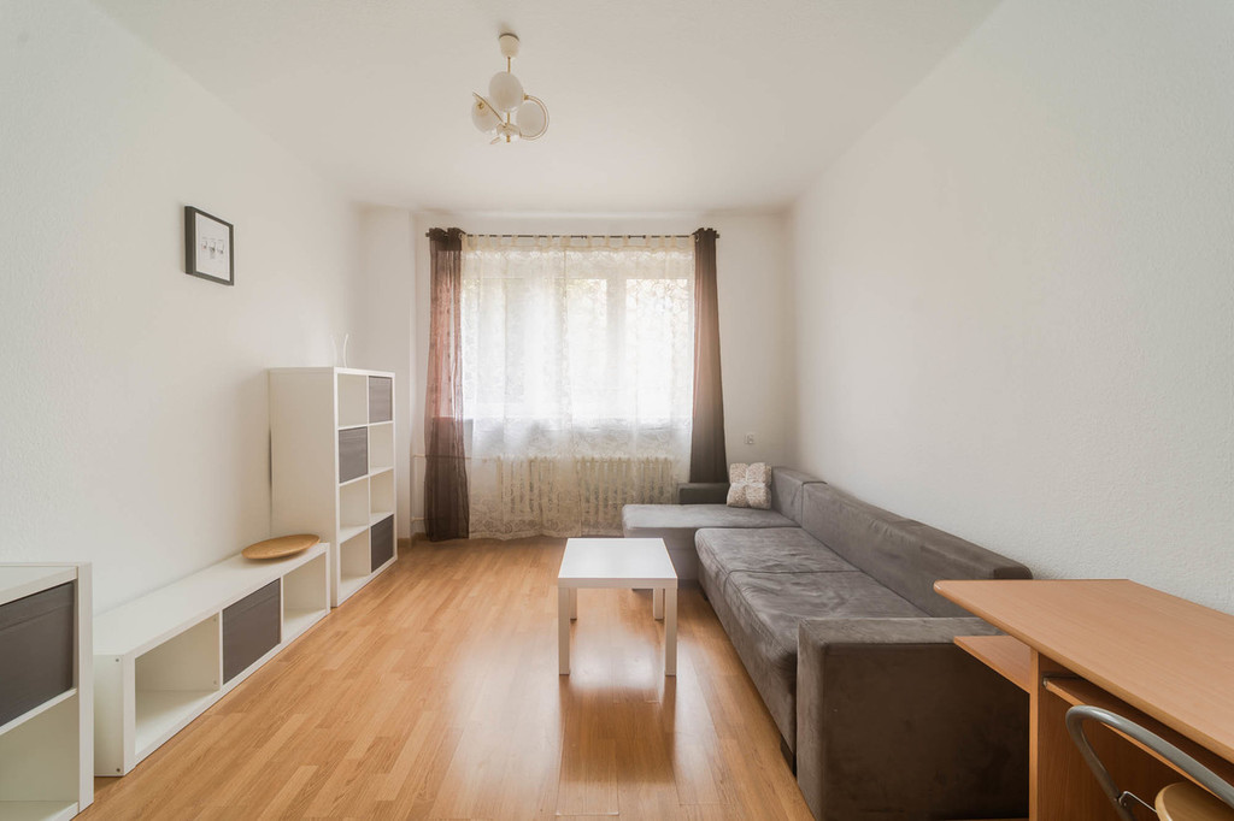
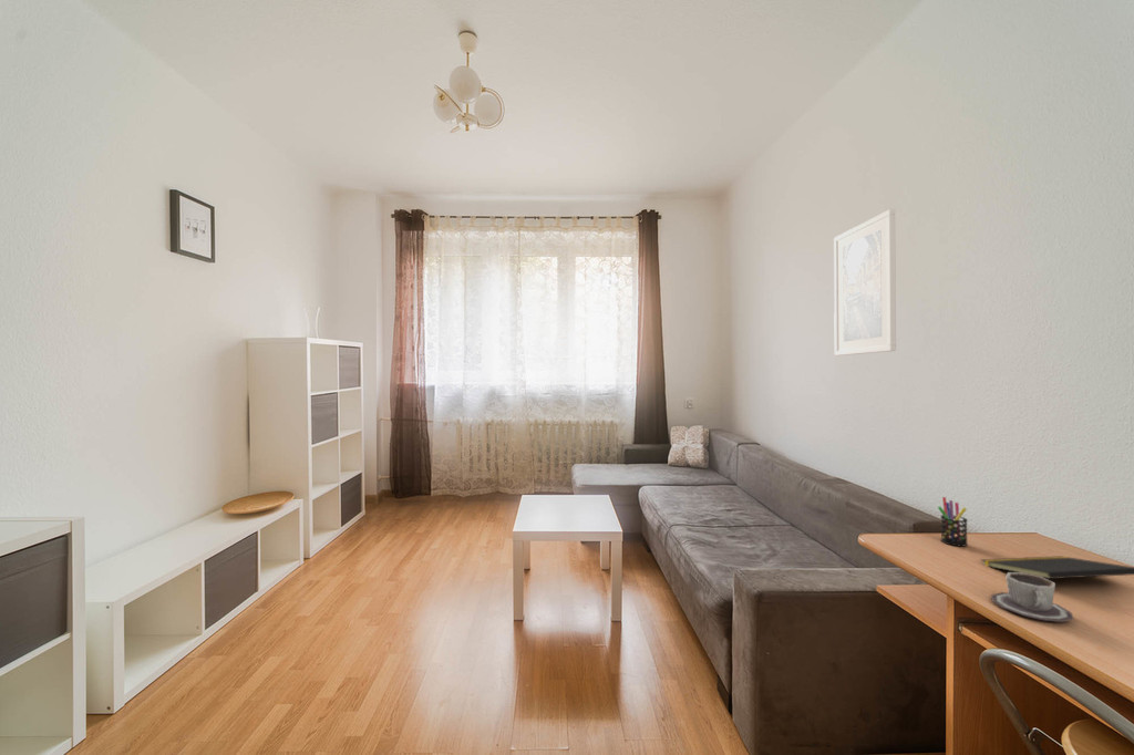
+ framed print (862, 289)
+ pen holder (950, 520)
+ cup (1030, 594)
+ notepad (1055, 566)
